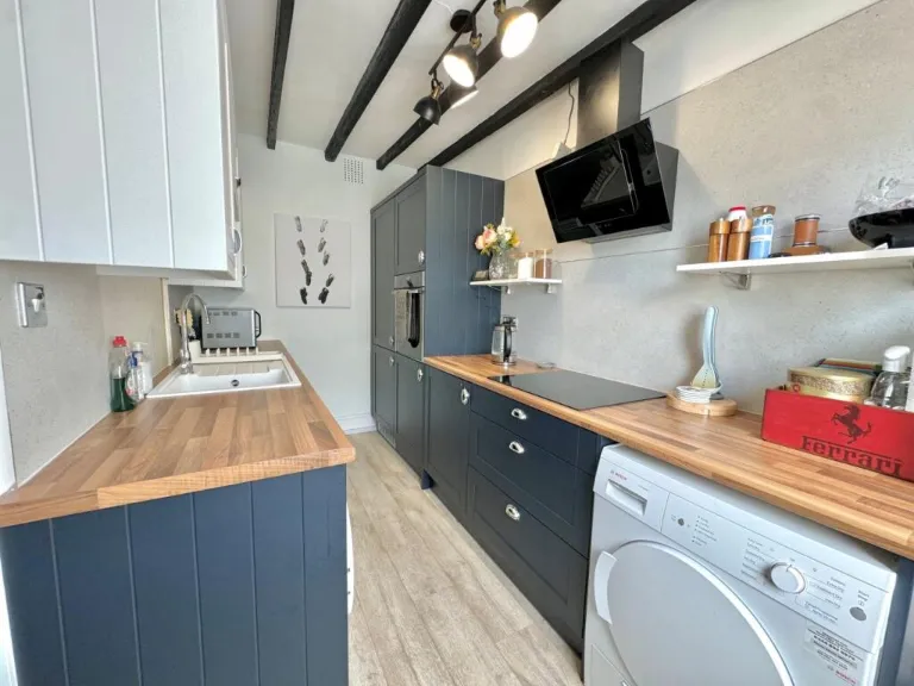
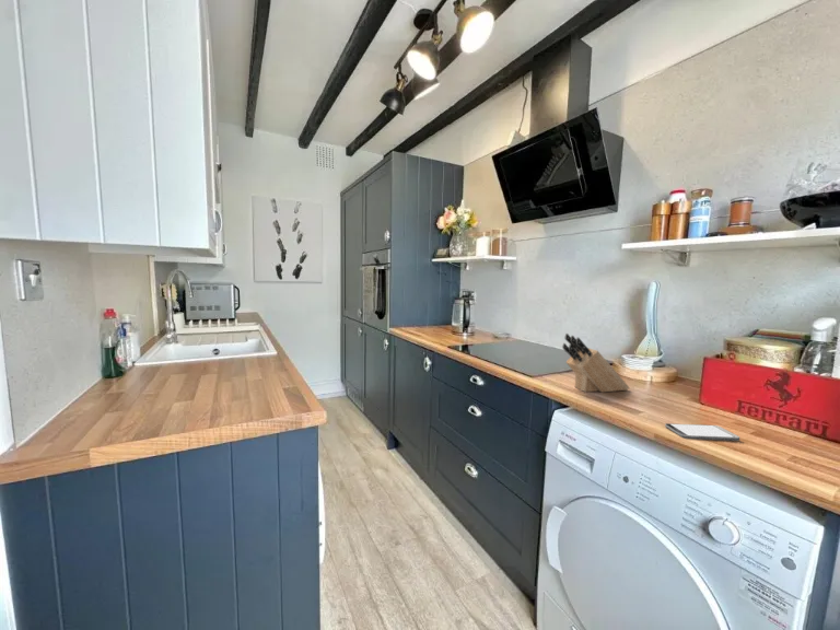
+ smartphone (700, 431)
+ knife block (594, 361)
